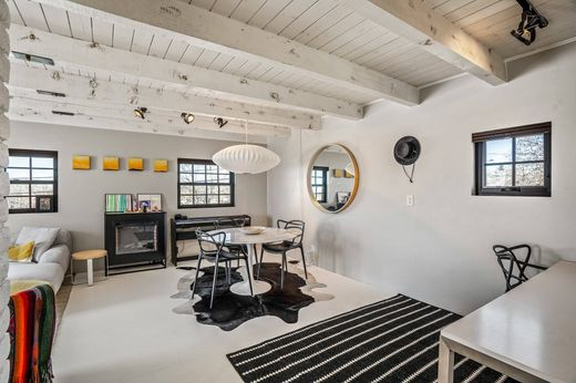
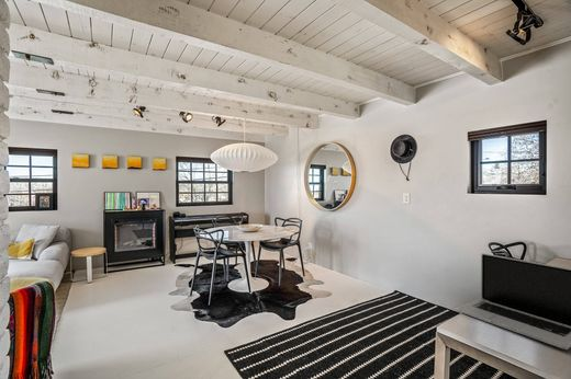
+ laptop (516, 294)
